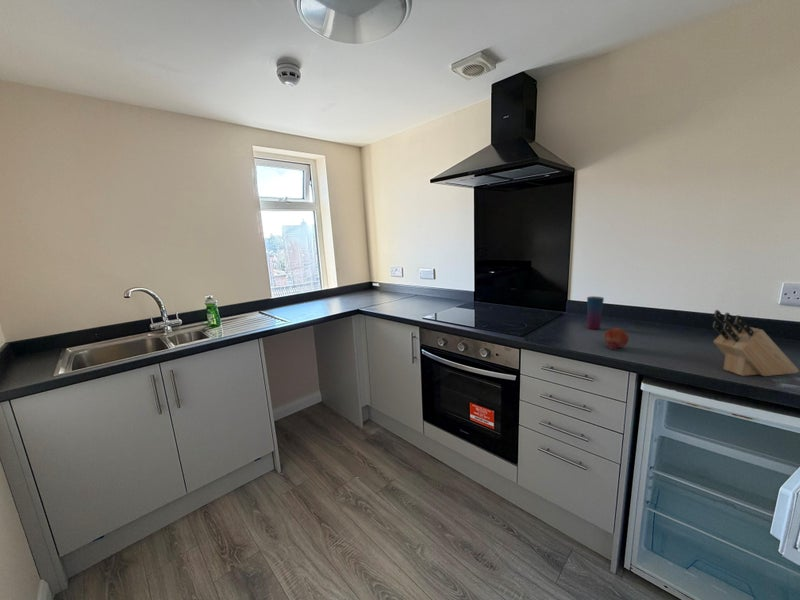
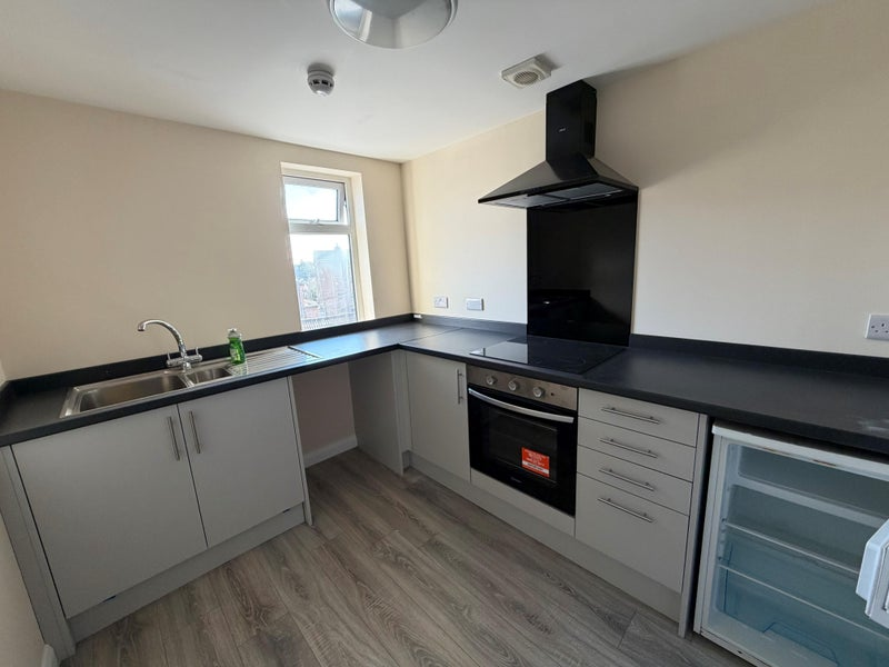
- knife block (752, 341)
- cup (594, 312)
- fruit (616, 337)
